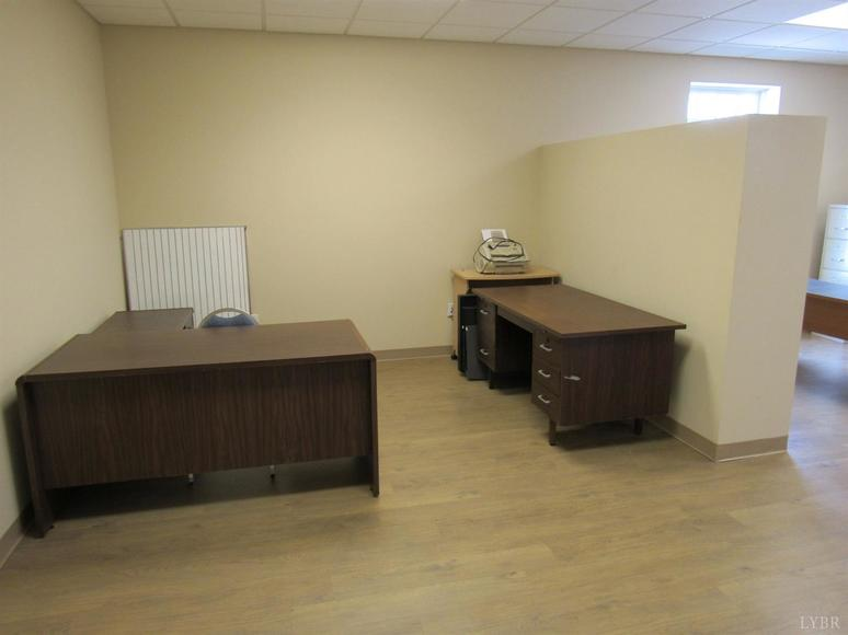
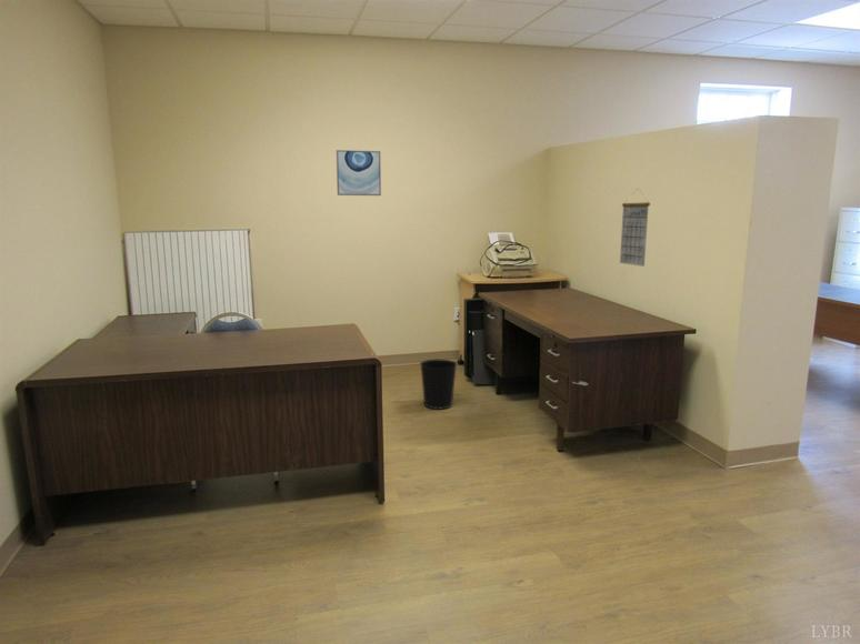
+ calendar (633, 227)
+ wastebasket (438, 384)
+ wall art (359, 173)
